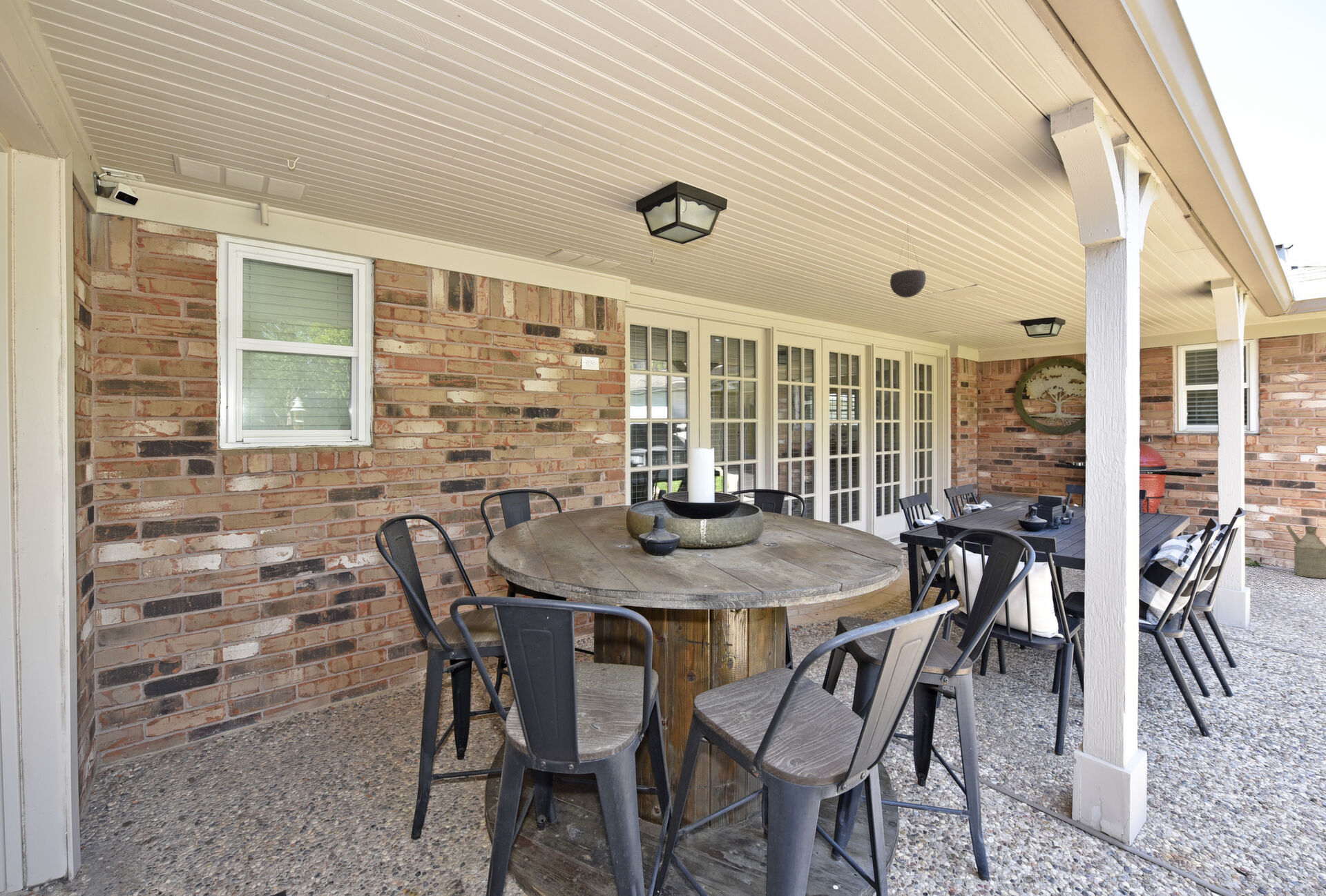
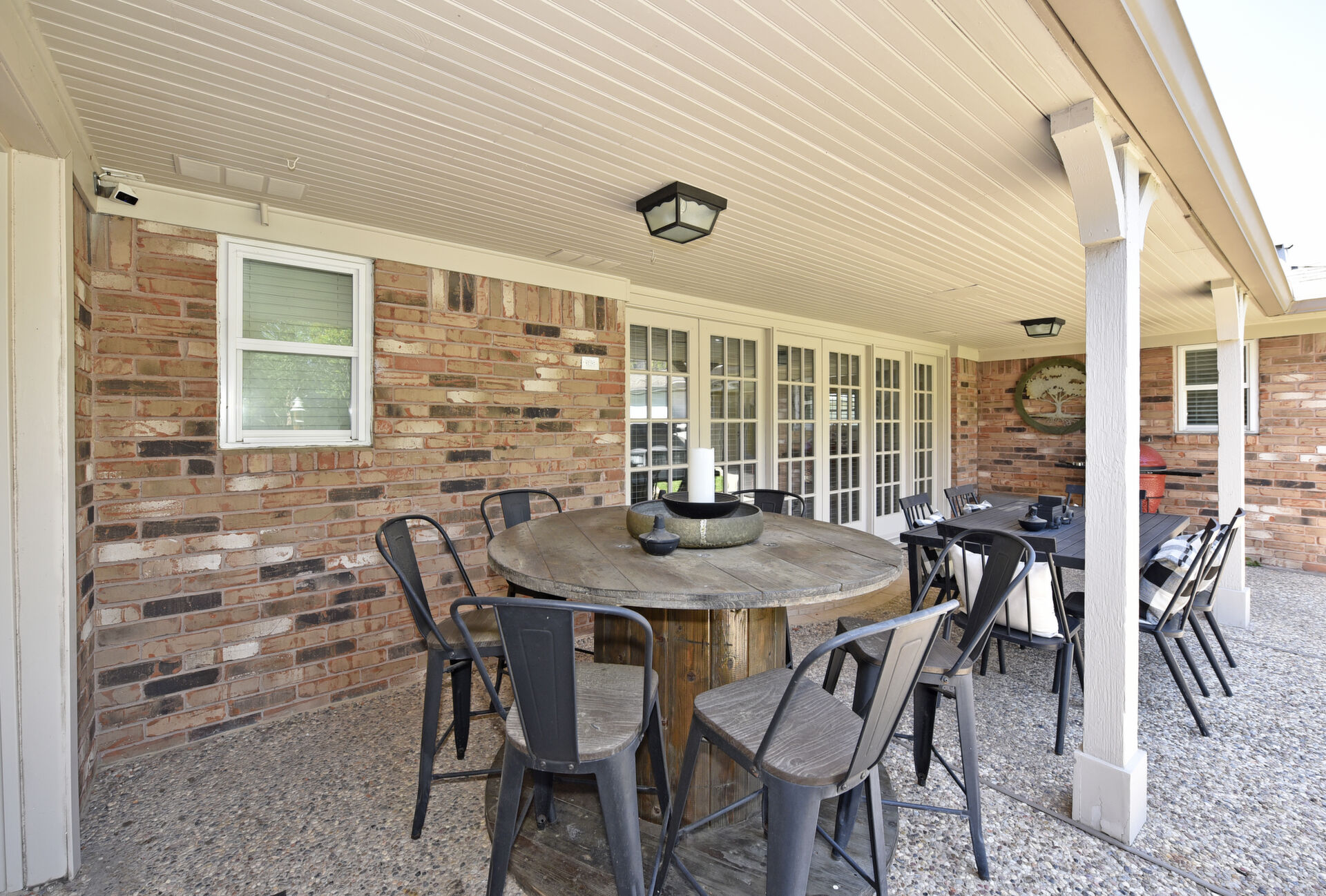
- hanging planter (908, 260)
- watering can (1308, 549)
